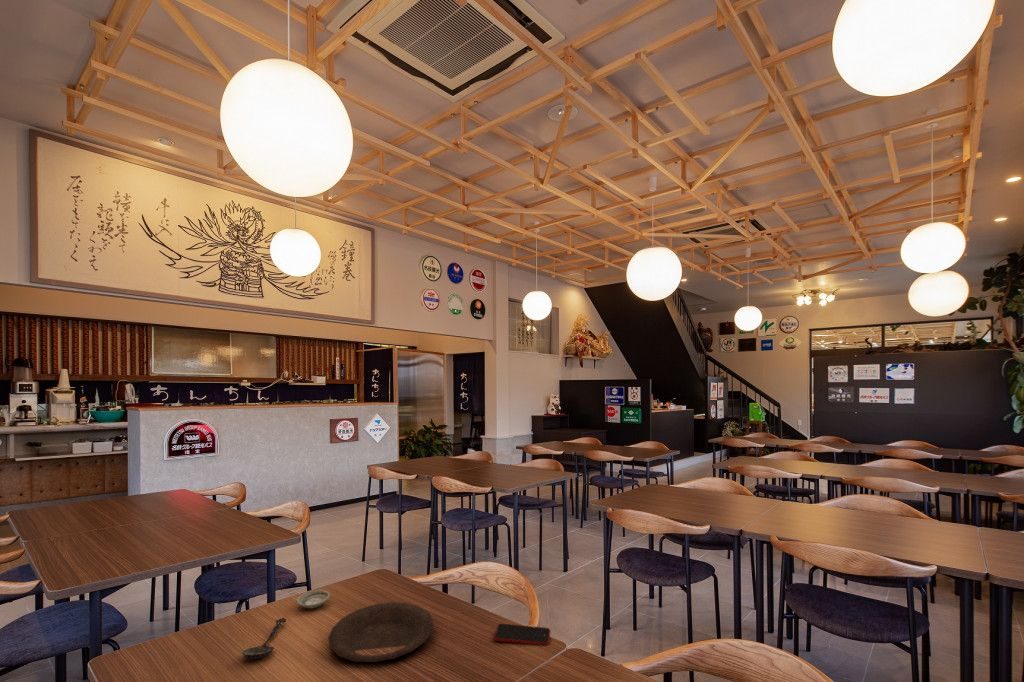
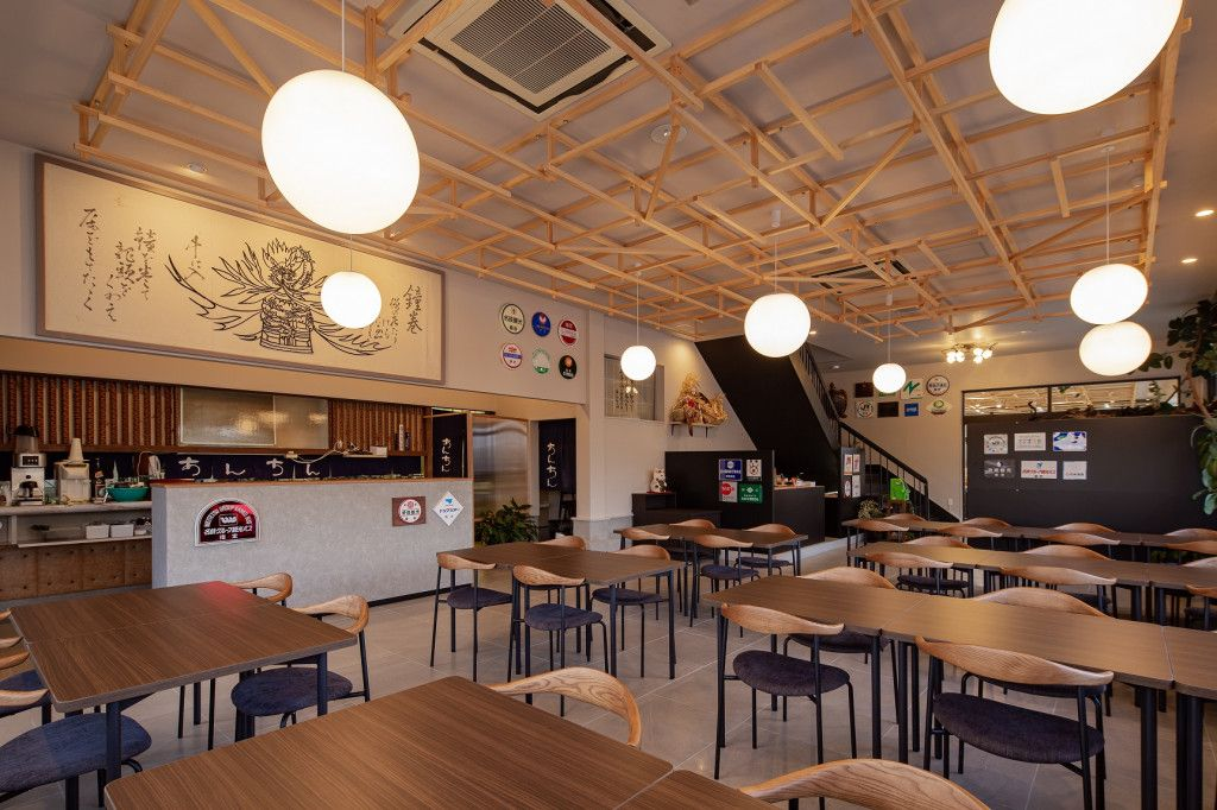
- plate (382, 633)
- saucer (313, 600)
- spoon (270, 635)
- smartphone (522, 634)
